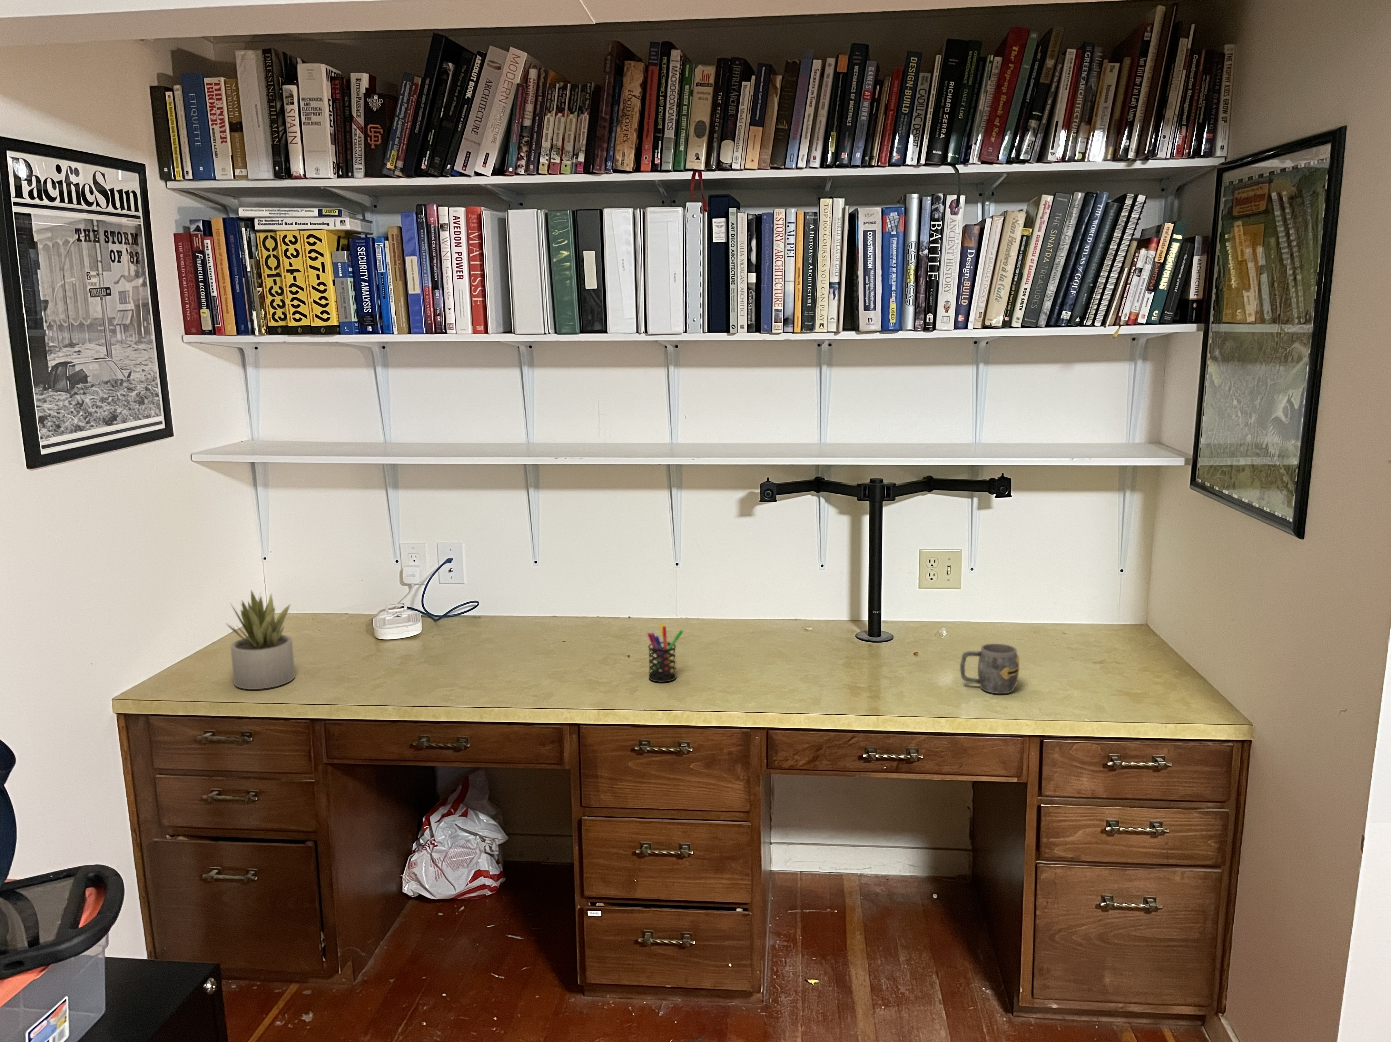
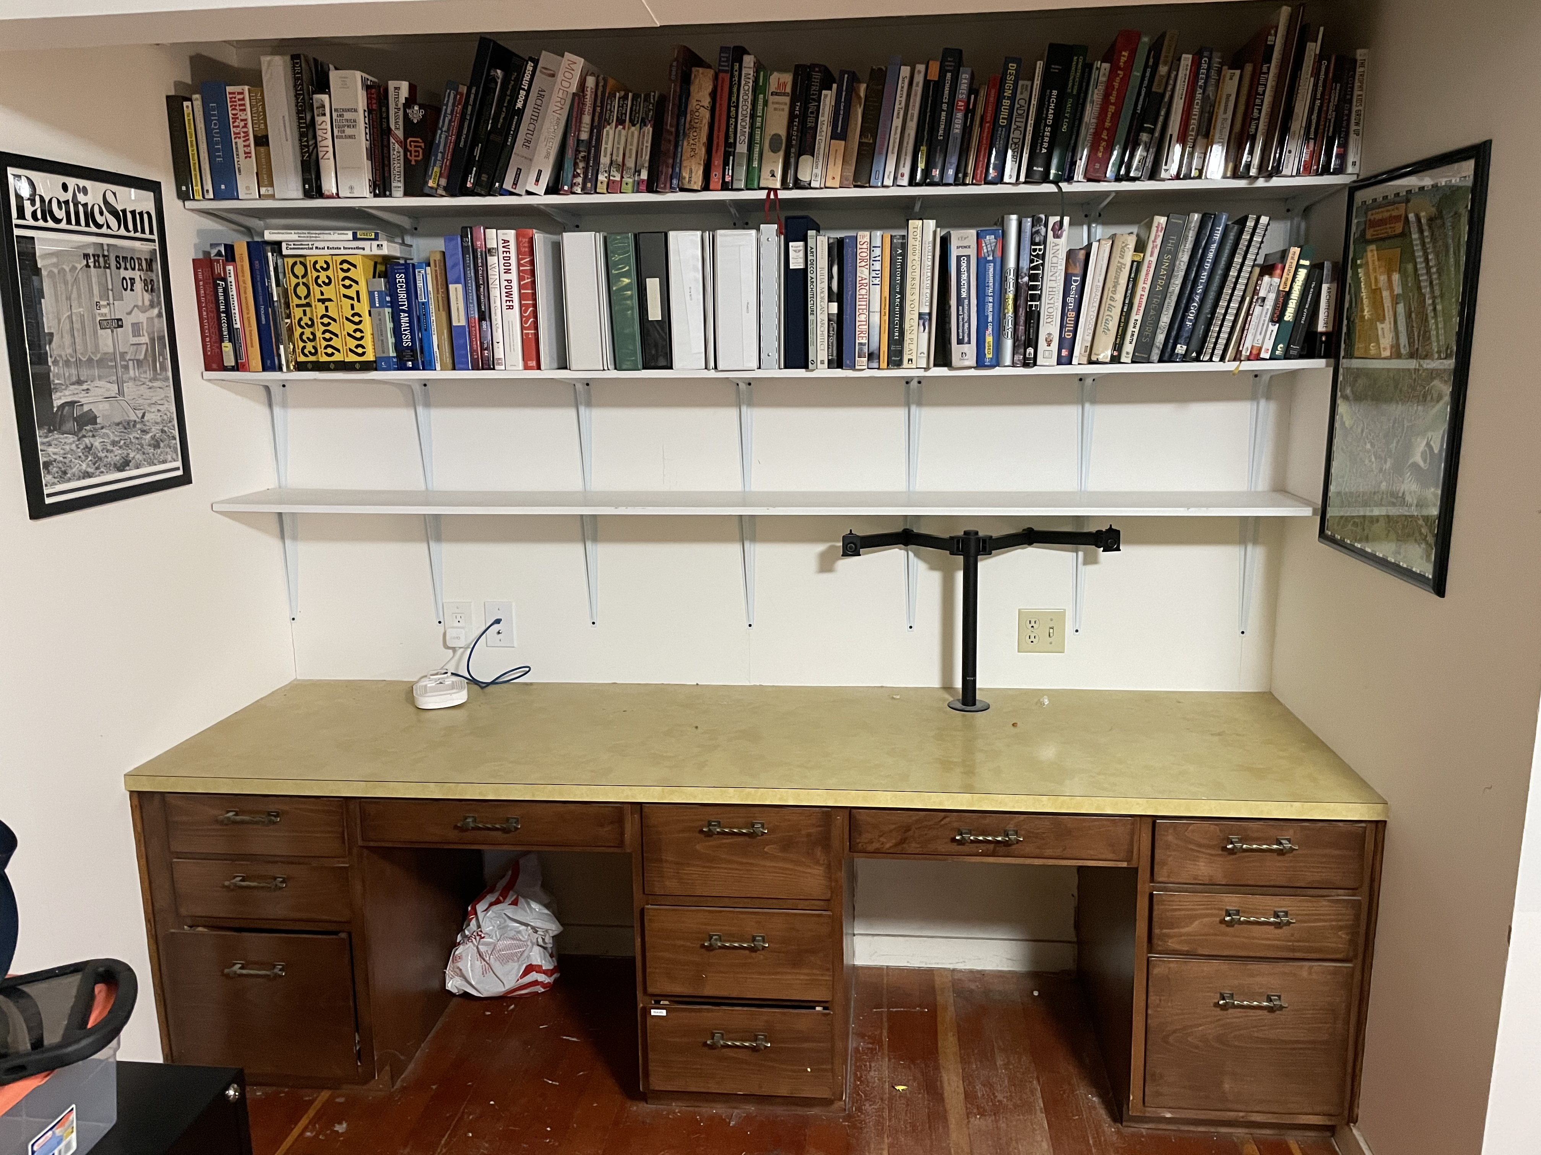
- mug (989, 668)
- pen holder (666, 650)
- succulent plant (261, 636)
